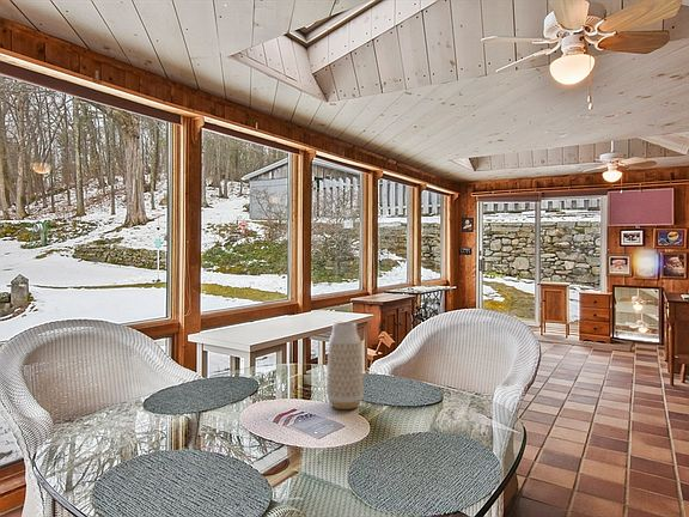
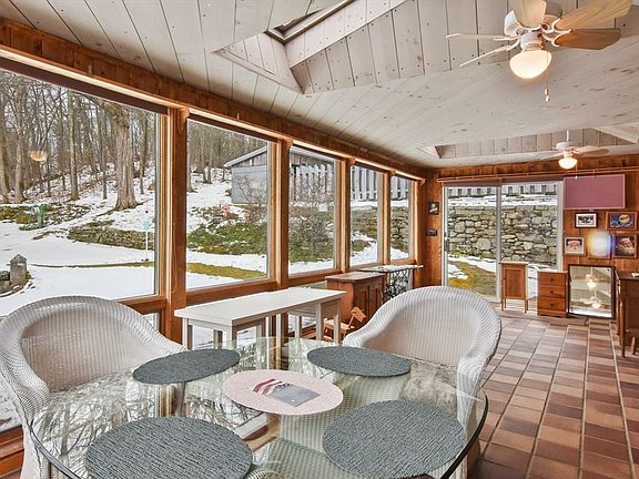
- vase (344, 364)
